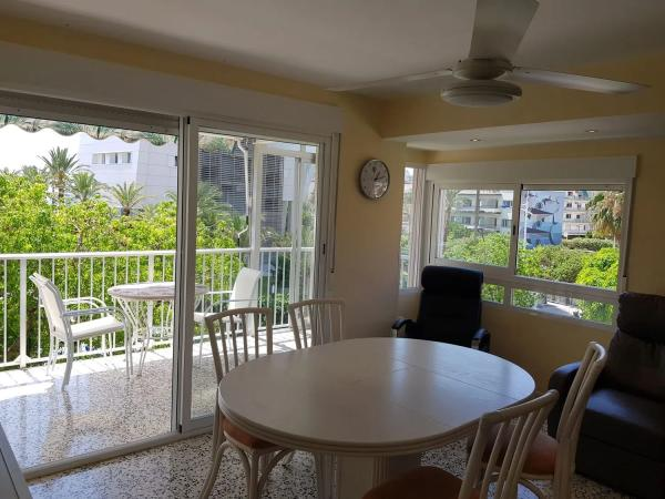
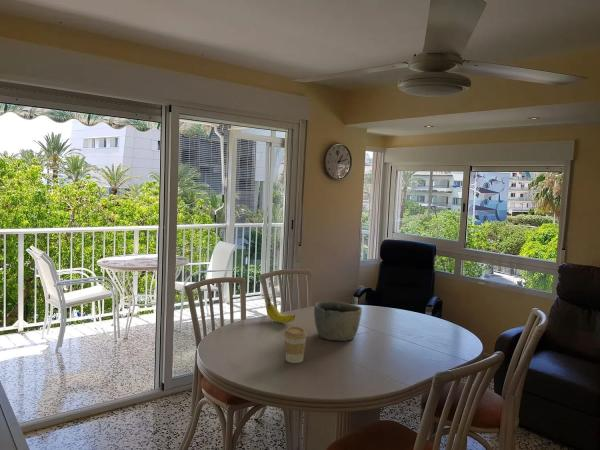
+ coffee cup (295, 344)
+ bowl (337, 320)
+ fruit (279, 312)
